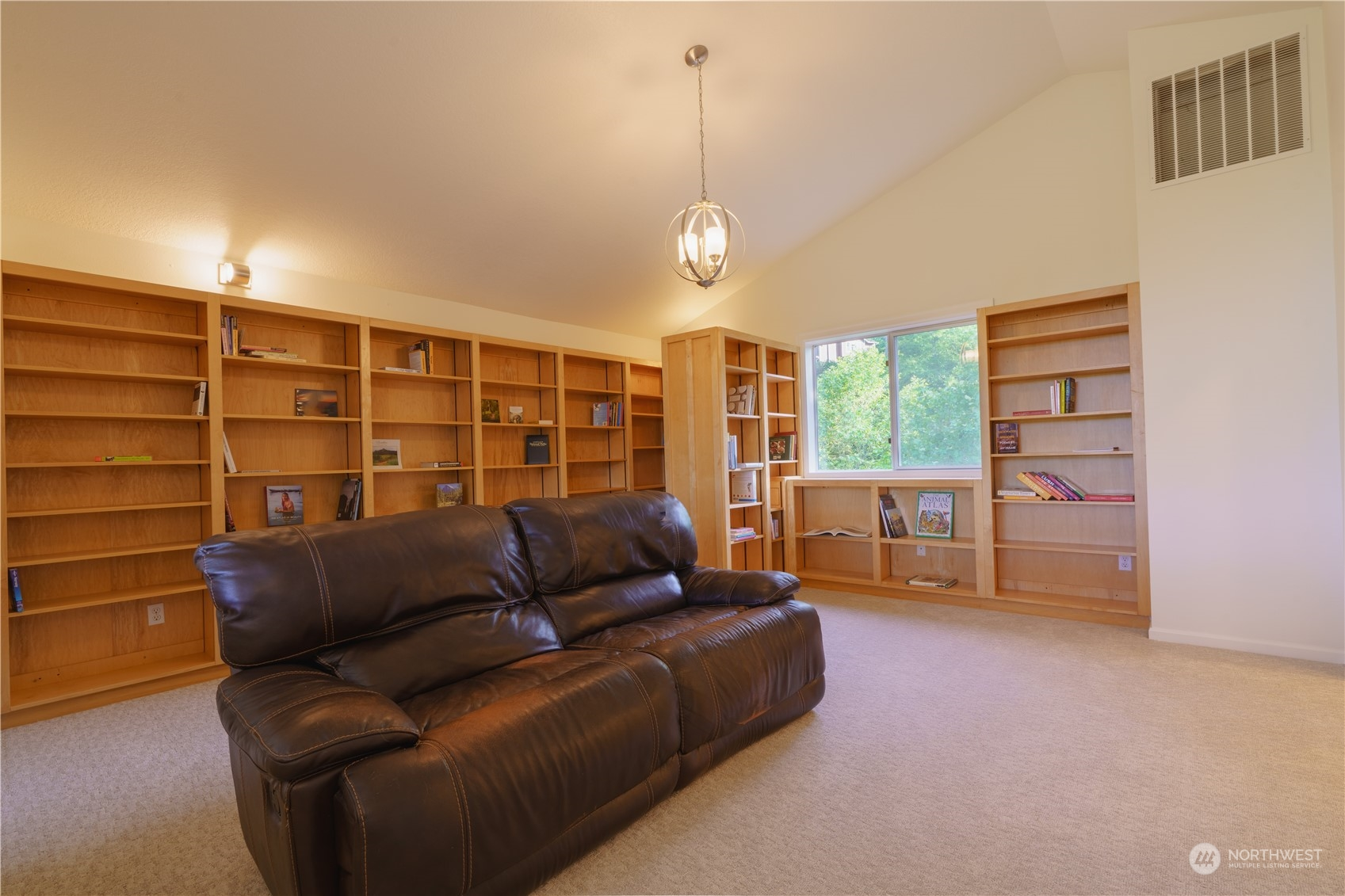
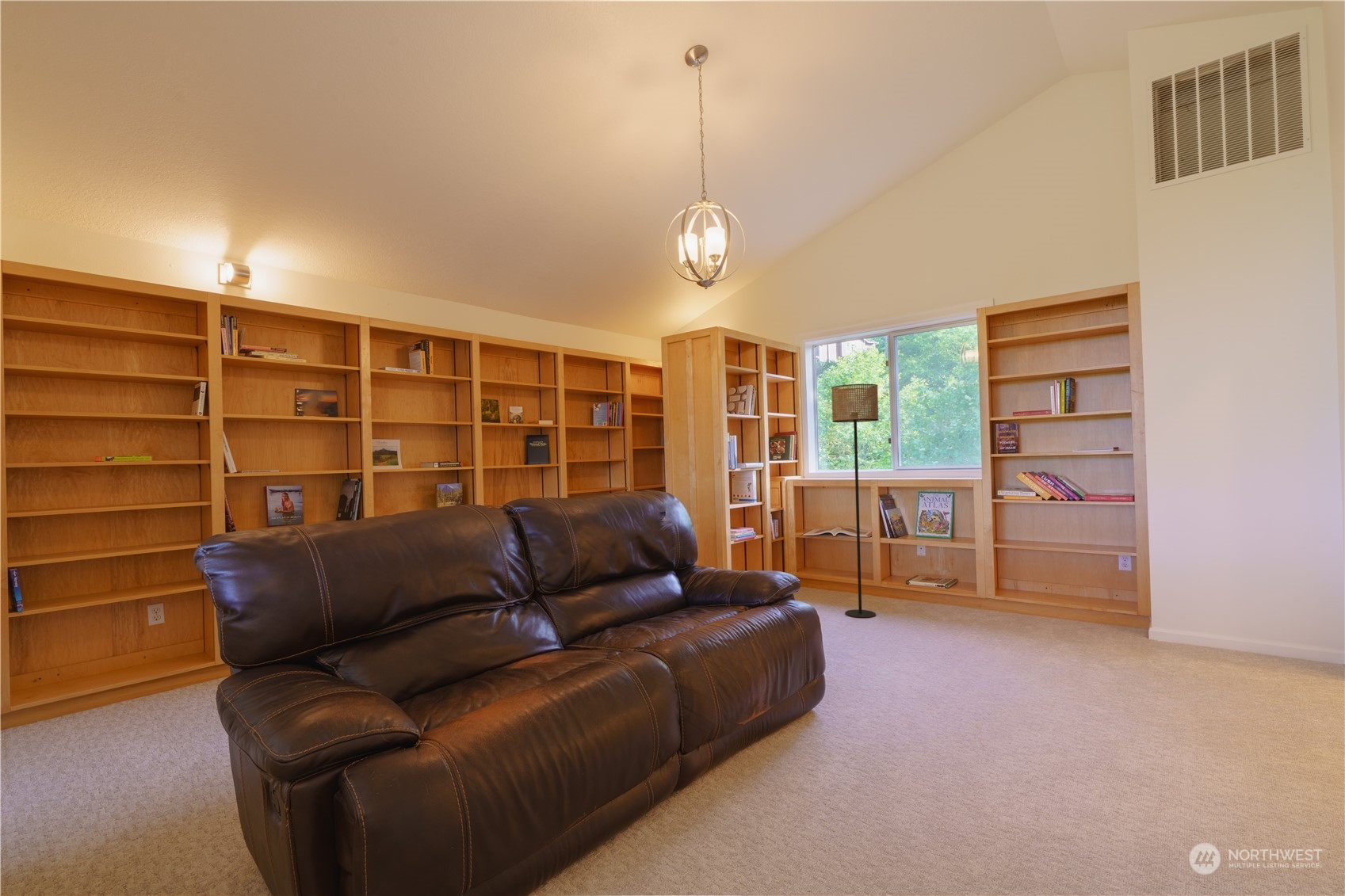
+ floor lamp (857, 500)
